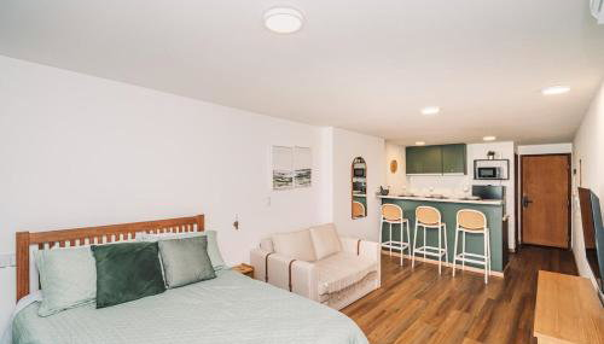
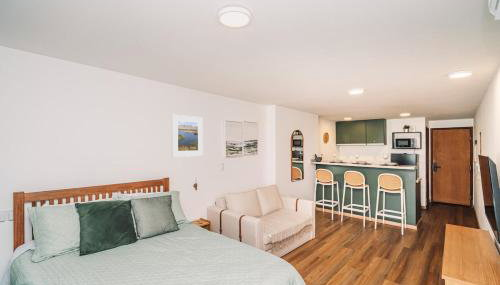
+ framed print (188, 136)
